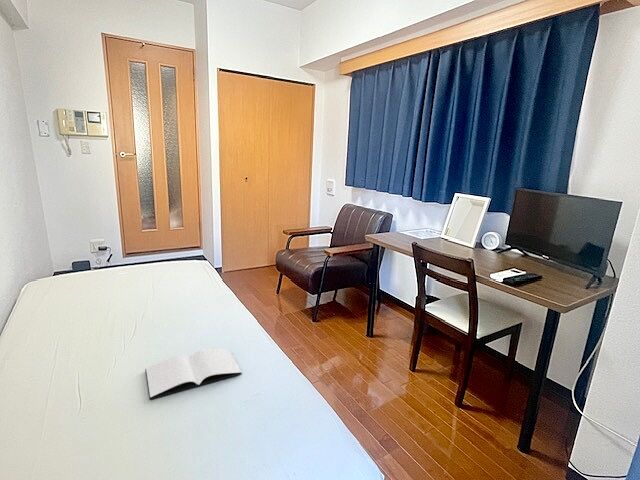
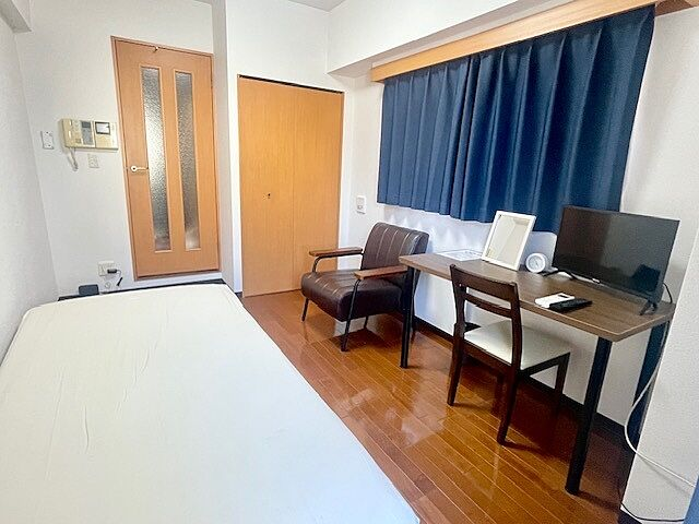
- book (193, 368)
